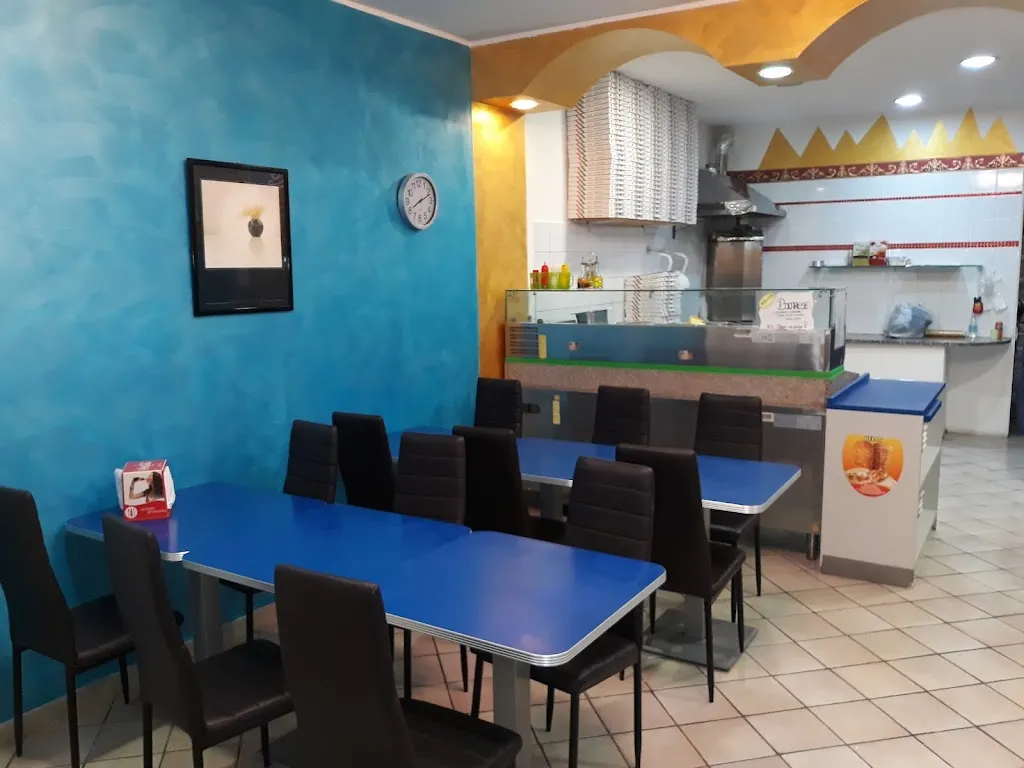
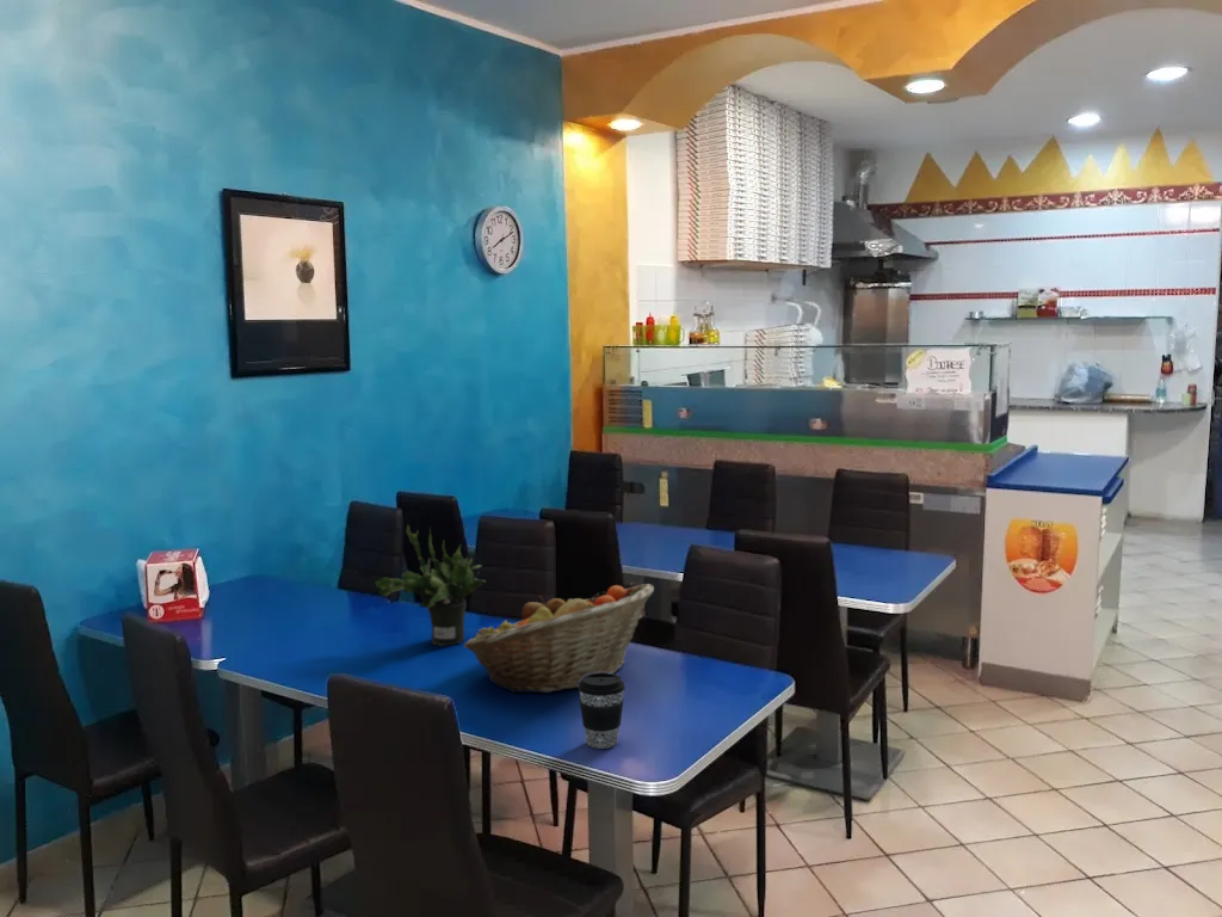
+ potted plant (427, 586)
+ fruit basket (563, 630)
+ coffee cup (601, 710)
